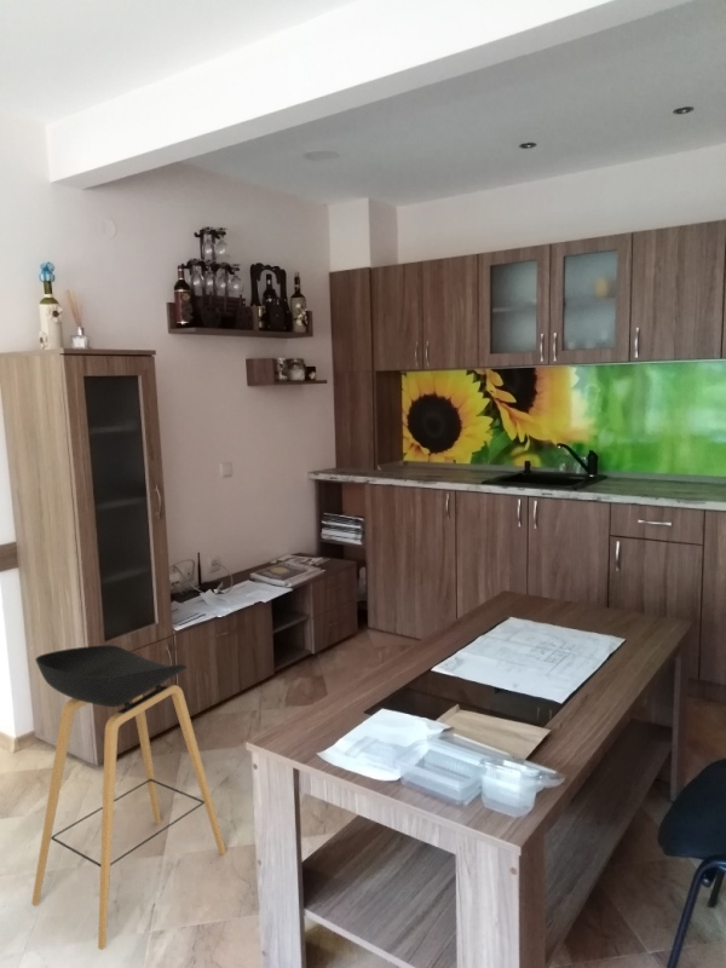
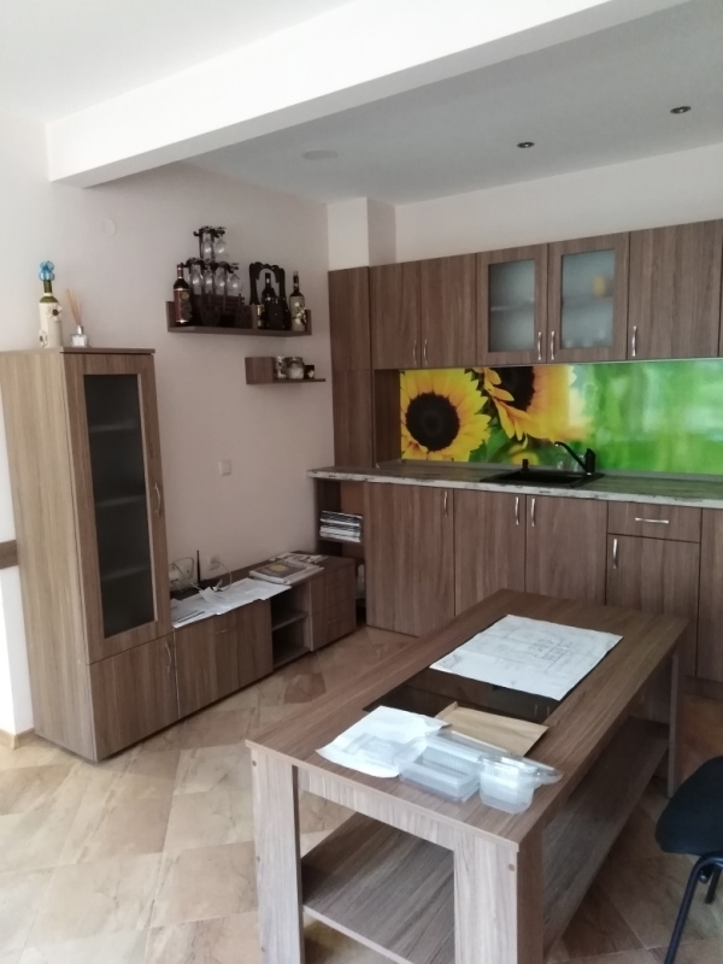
- stool (115, 765)
